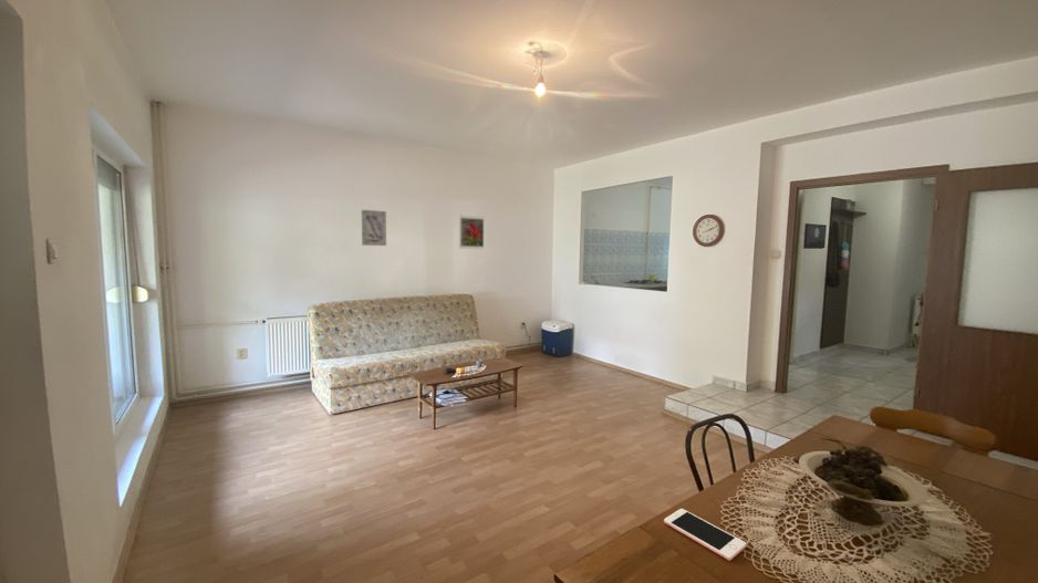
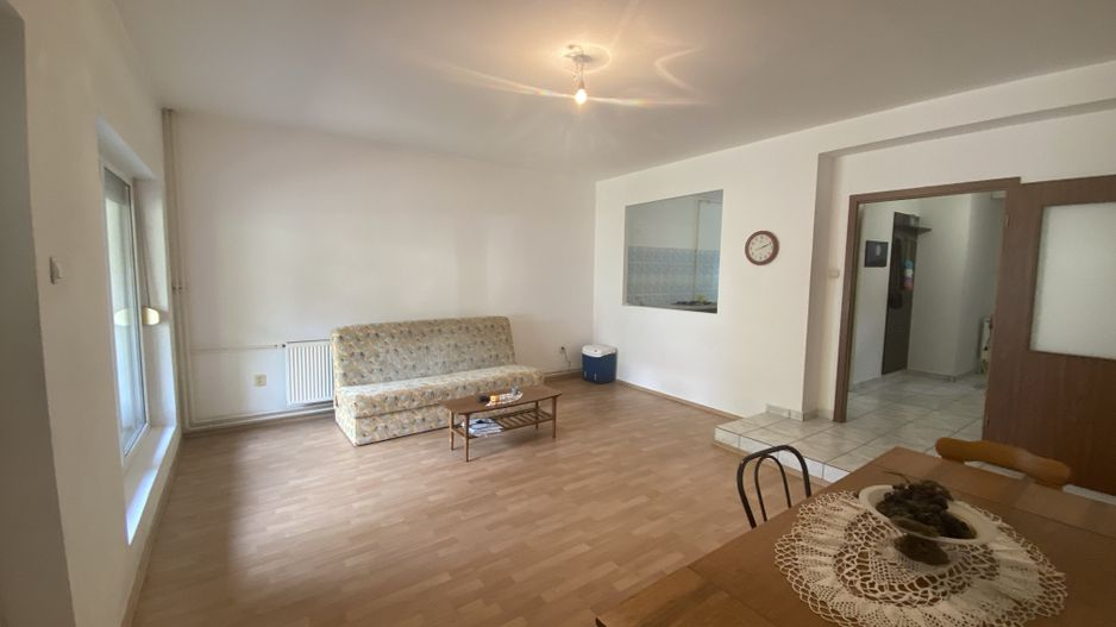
- cell phone (703, 532)
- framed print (471, 232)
- wall art (374, 228)
